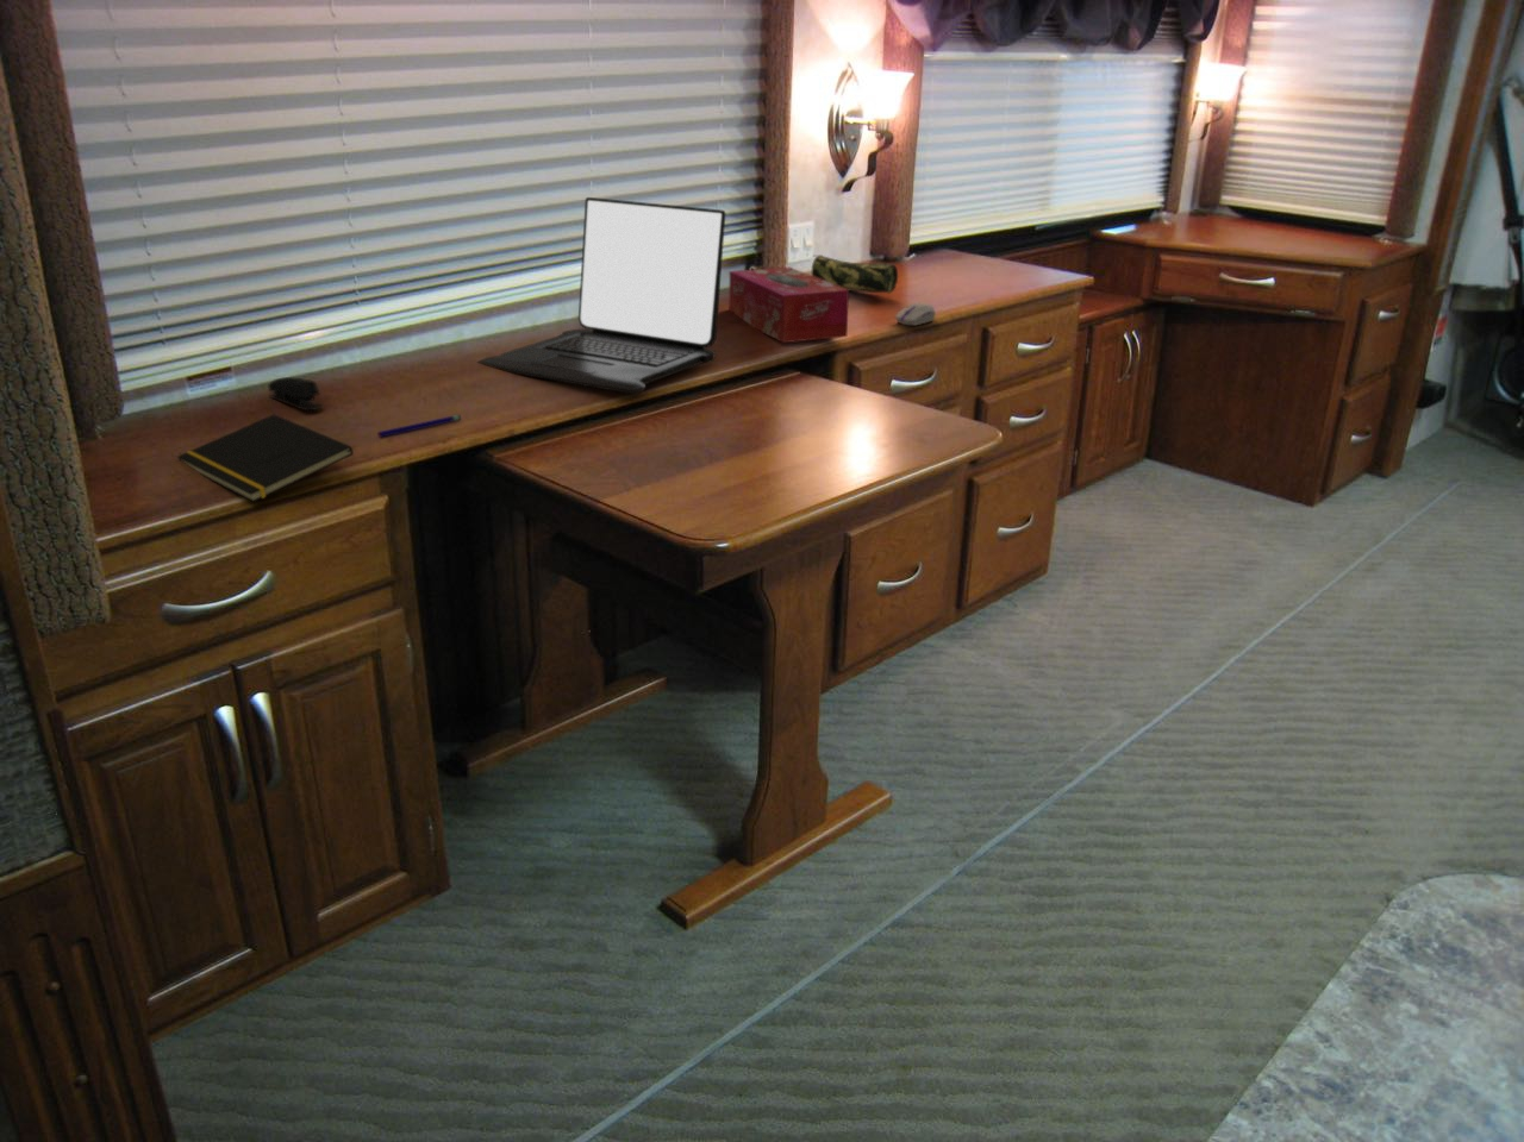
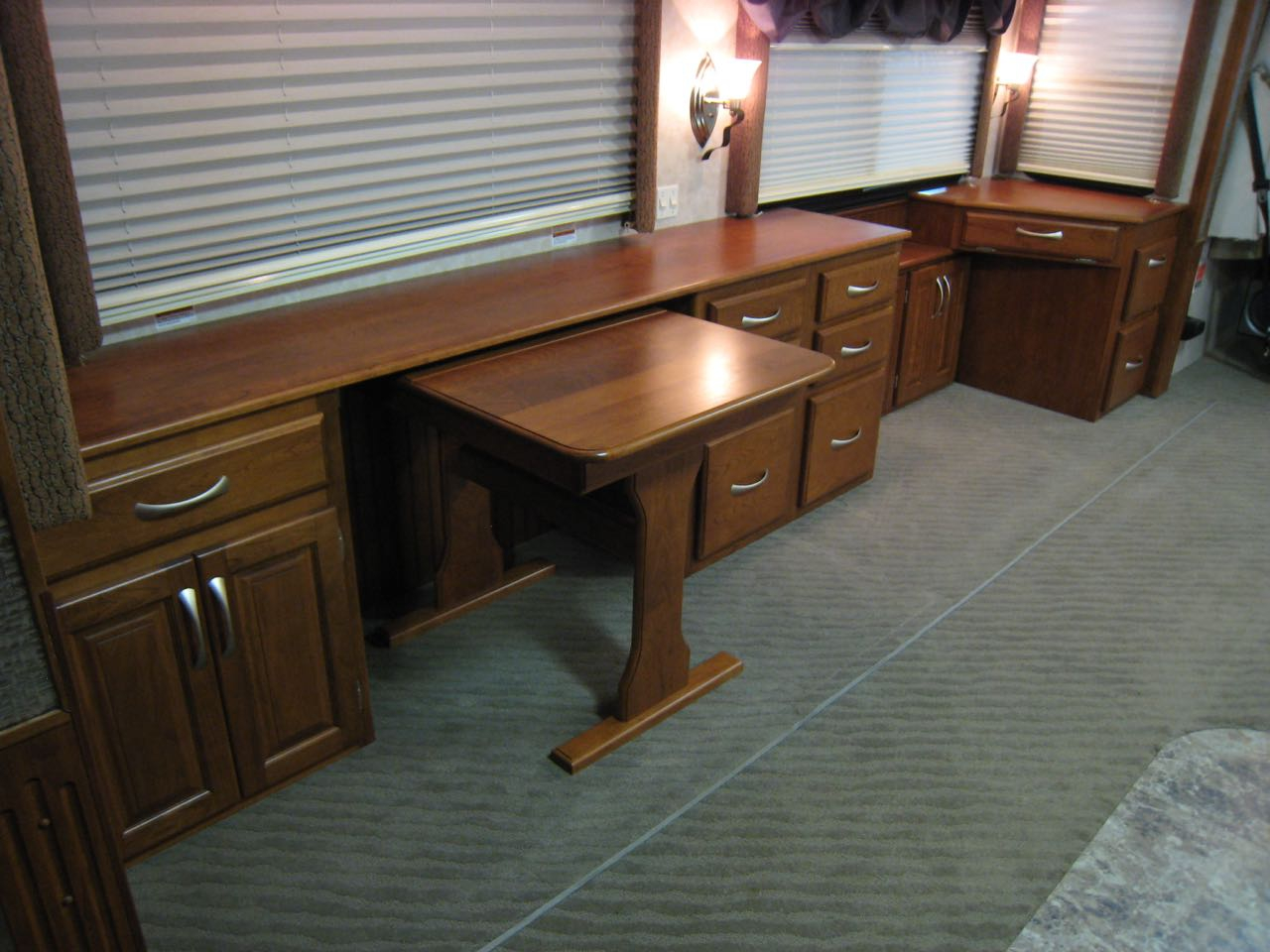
- pen (420, 425)
- computer mouse (917, 312)
- notepad (264, 455)
- pencil case (851, 275)
- laptop (604, 289)
- stapler (293, 389)
- tissue box (786, 302)
